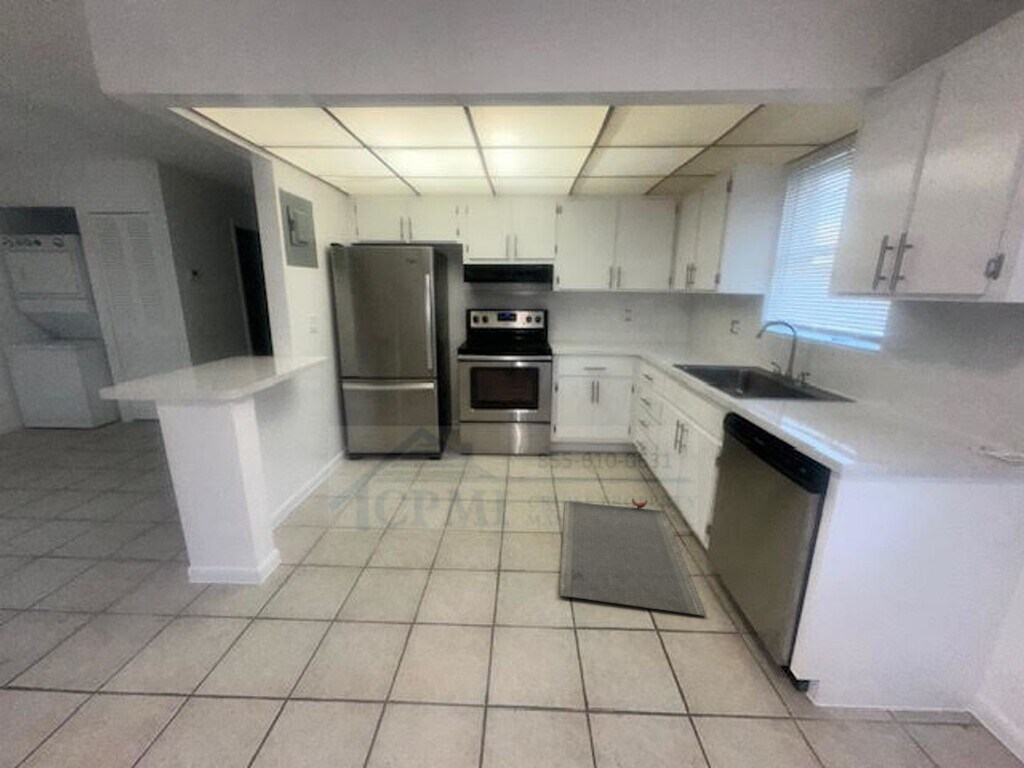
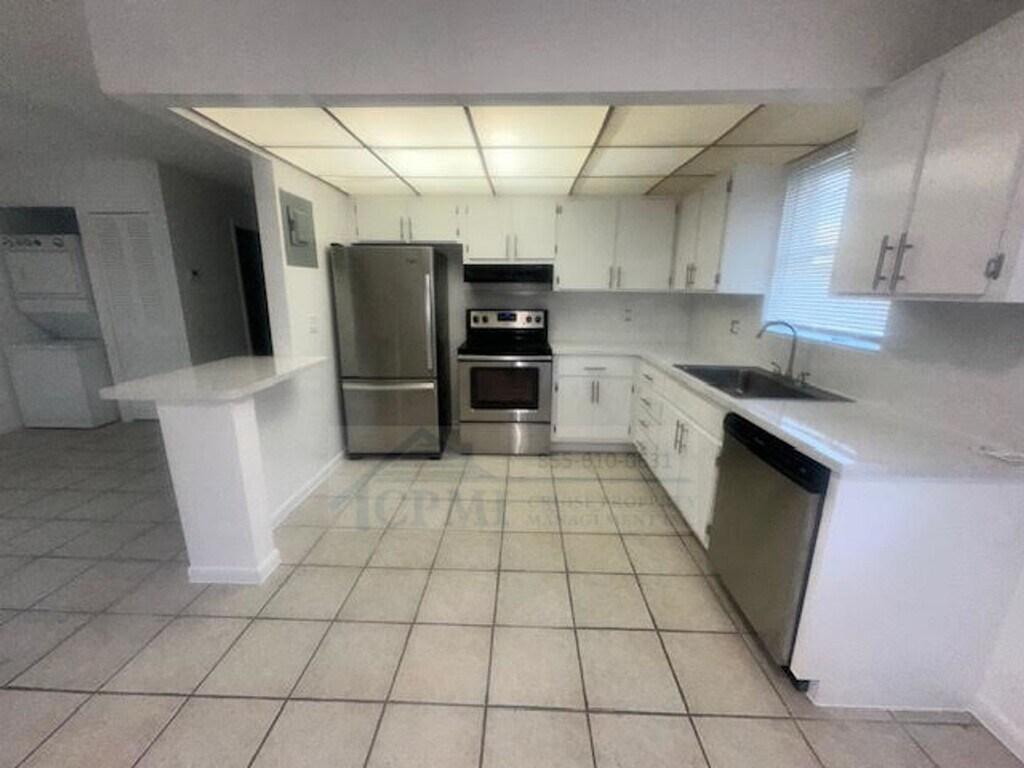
- door mat (621, 540)
